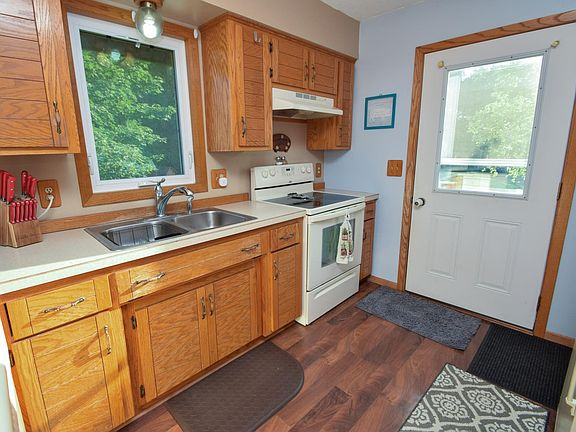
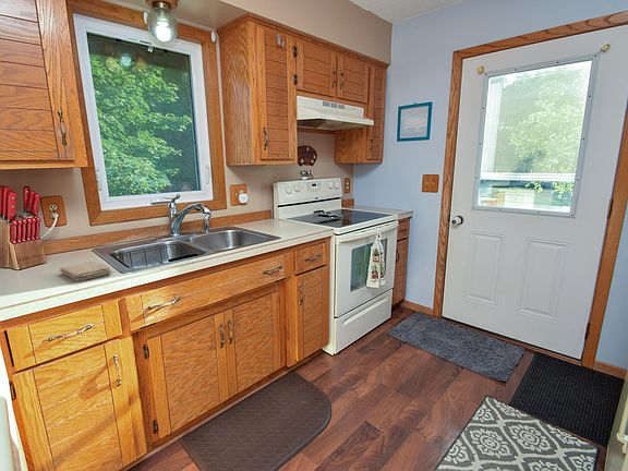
+ washcloth (85, 269)
